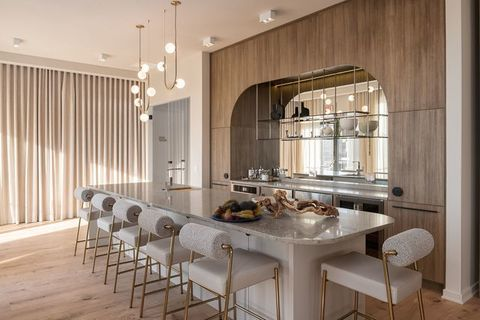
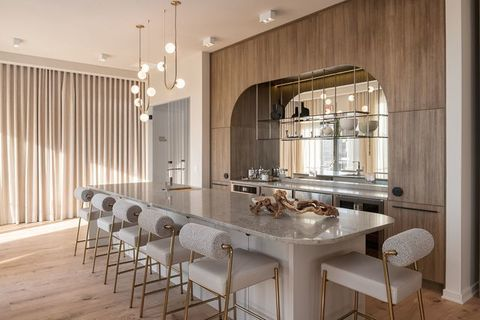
- fruit bowl (236, 207)
